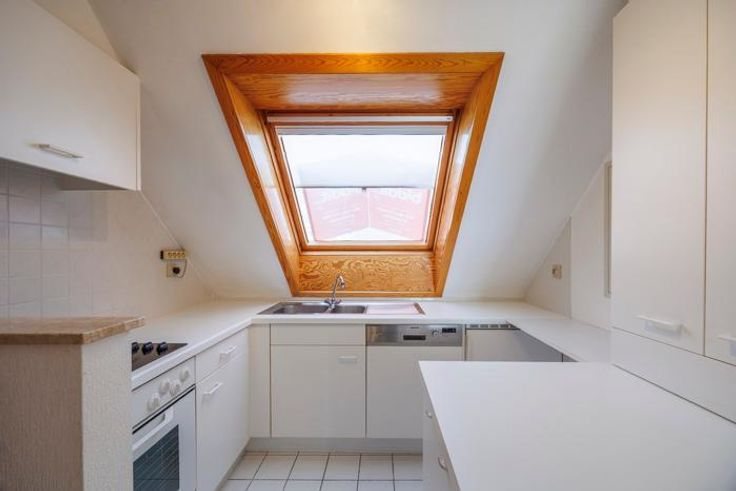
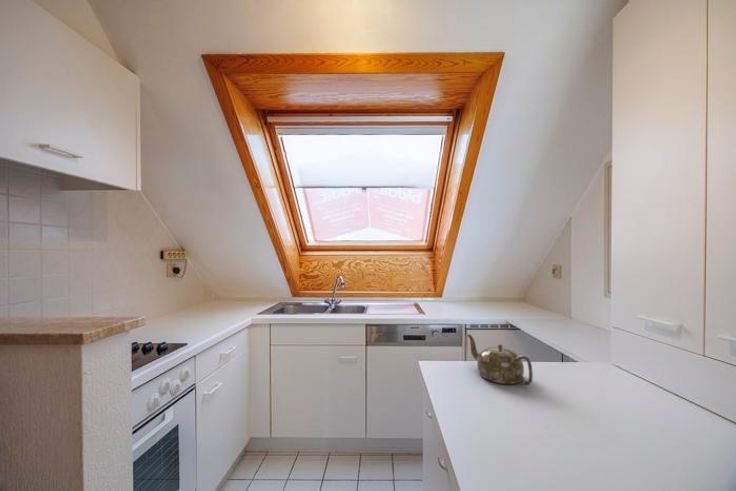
+ teapot (496, 358)
